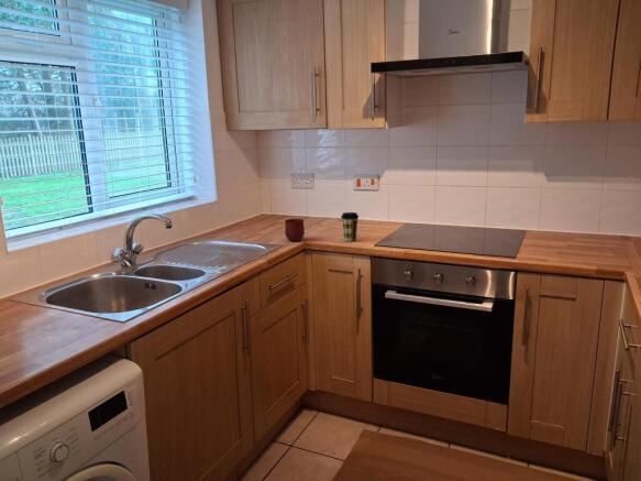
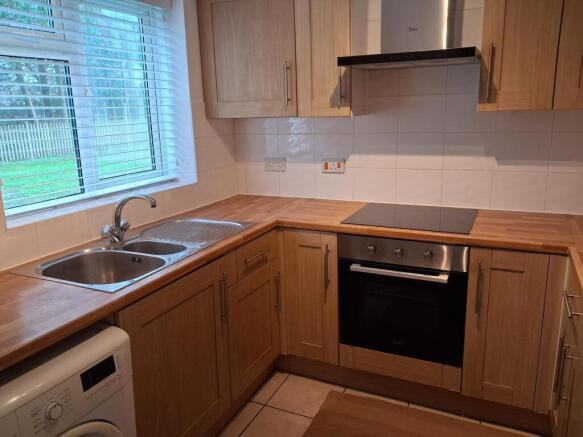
- mug (292, 229)
- coffee cup (350, 227)
